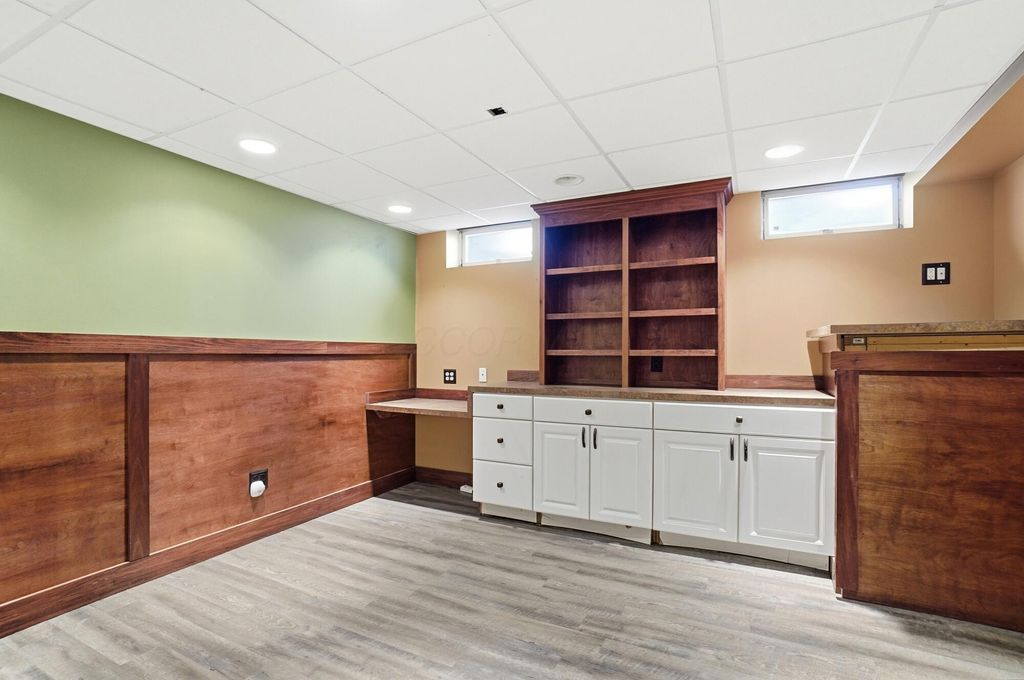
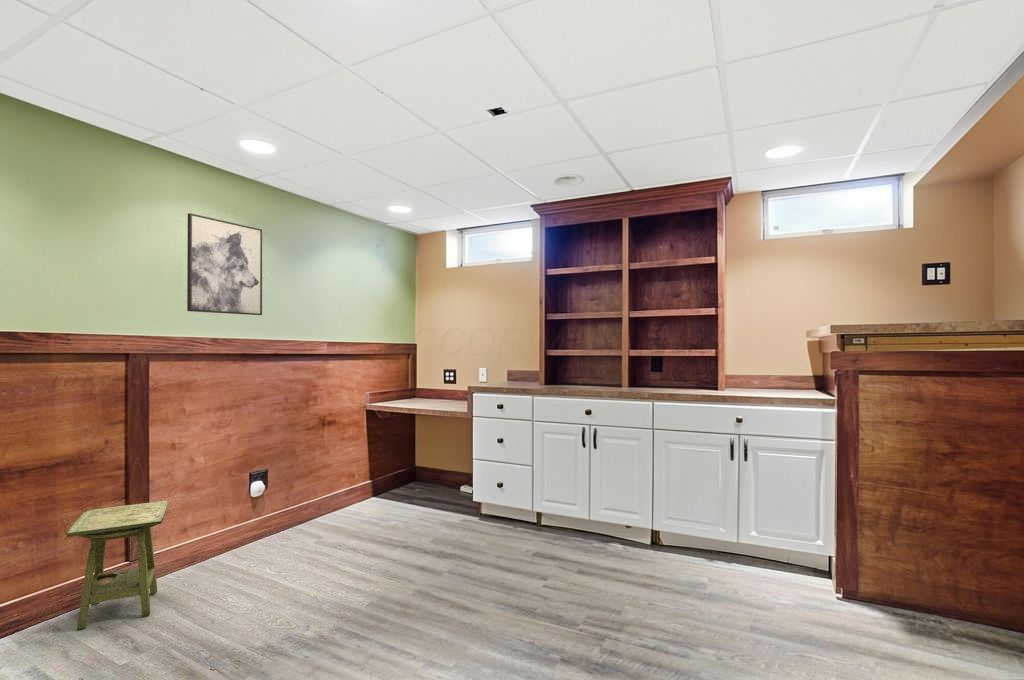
+ wall art (227, 267)
+ side table (124, 570)
